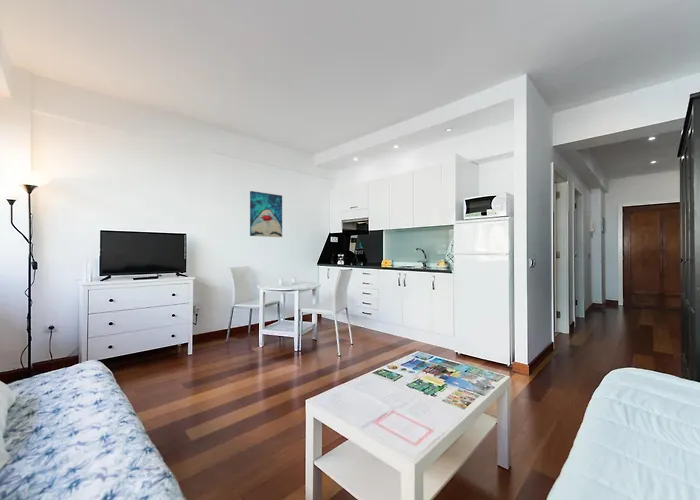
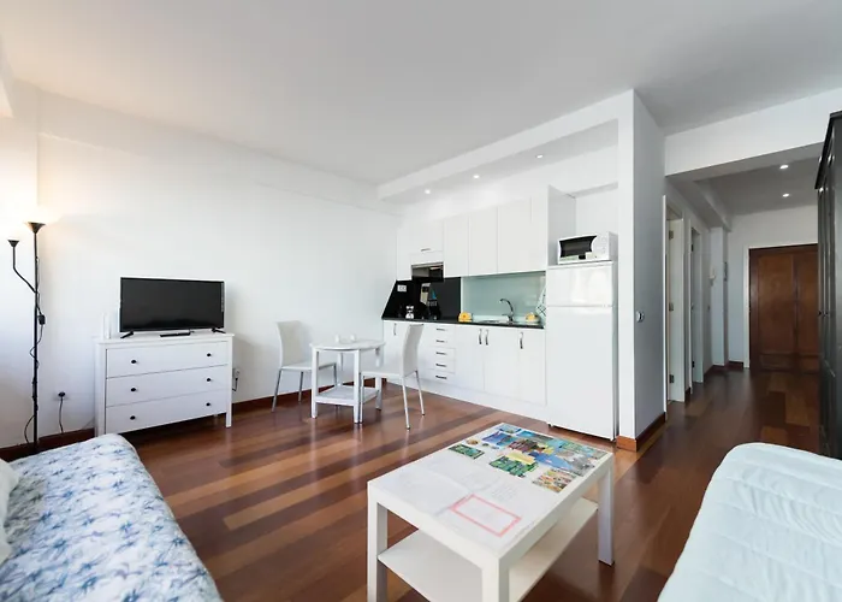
- wall art (266, 215)
